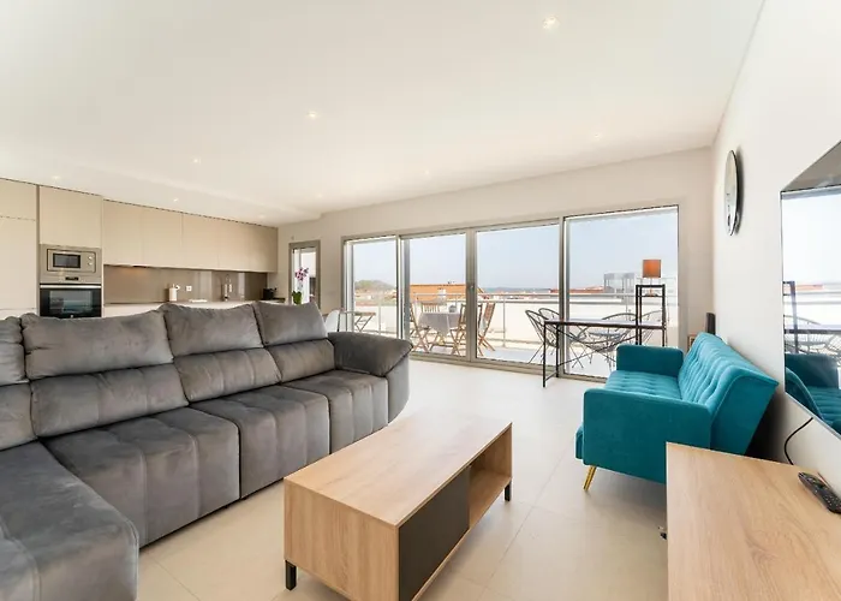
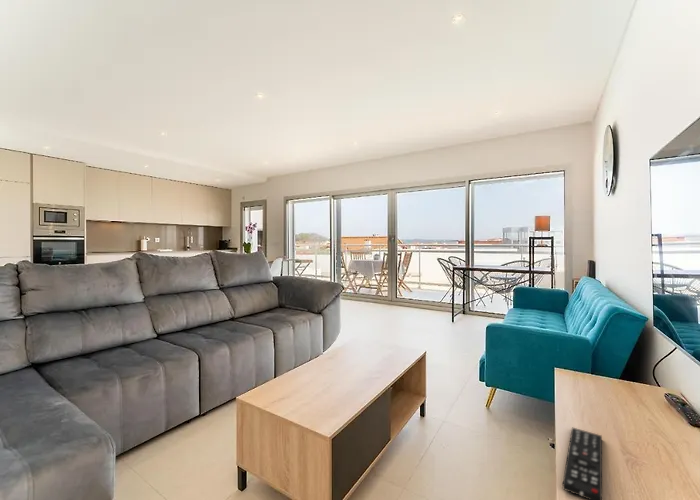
+ remote control (584, 459)
